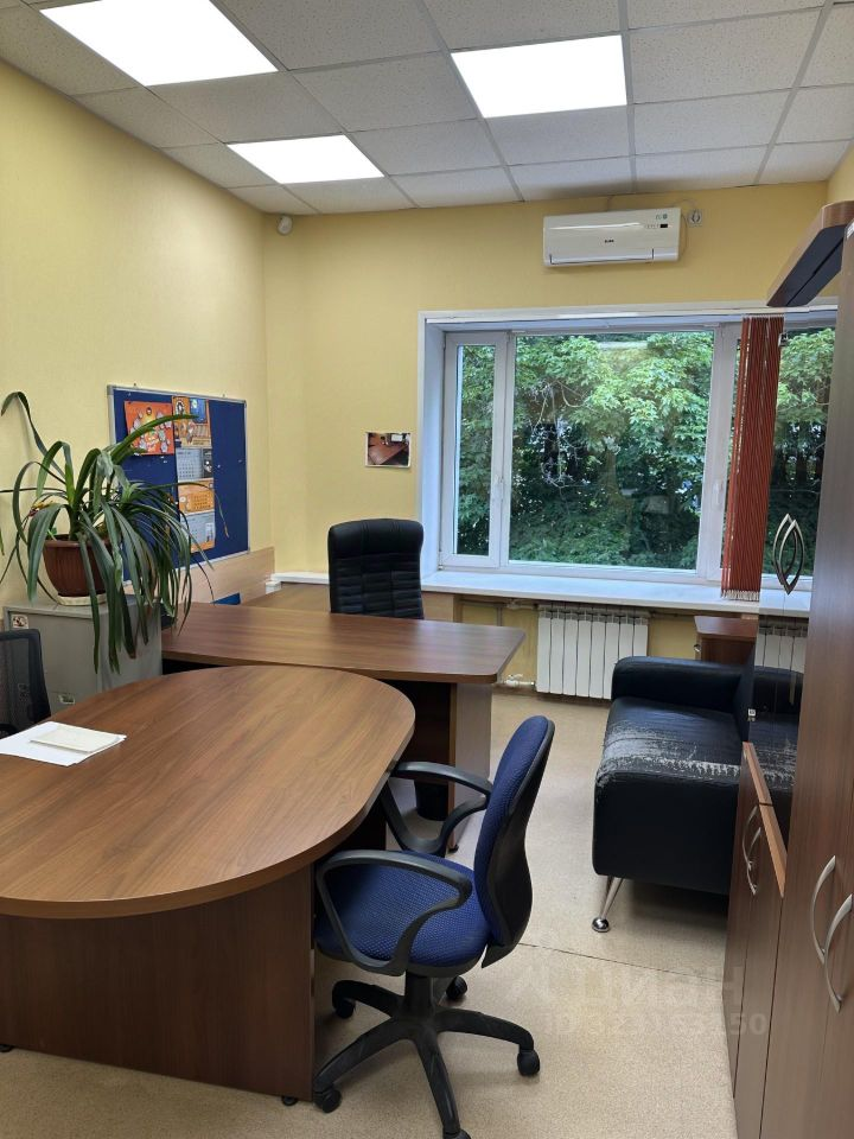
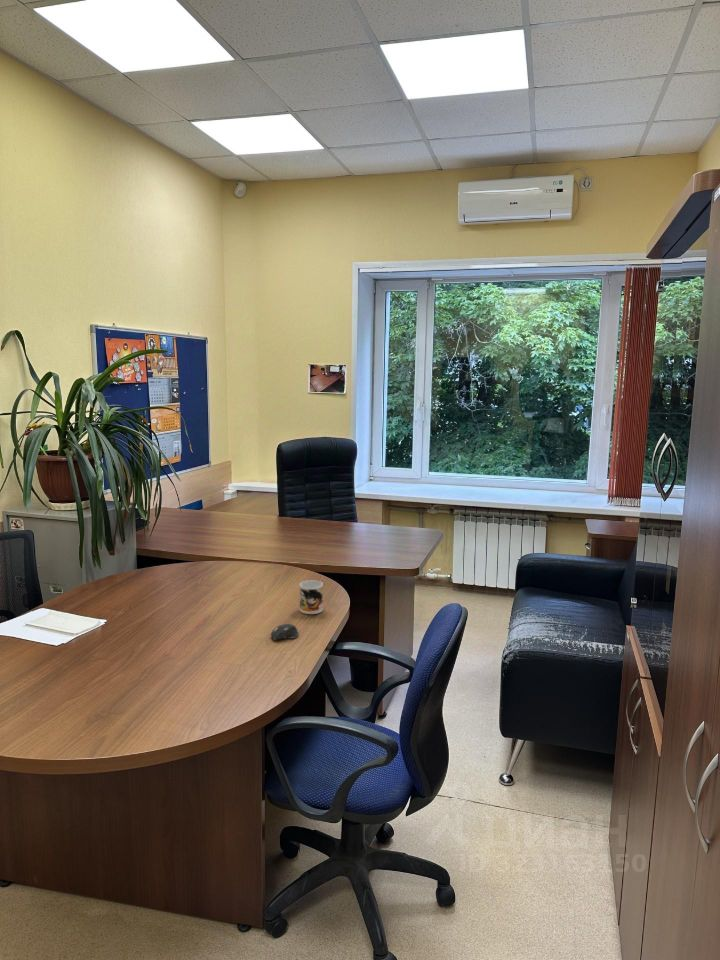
+ computer mouse (285, 630)
+ mug (311, 595)
